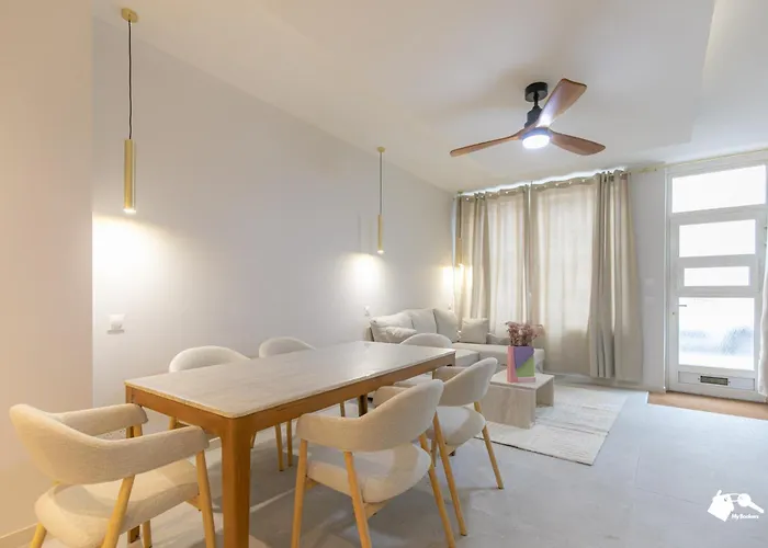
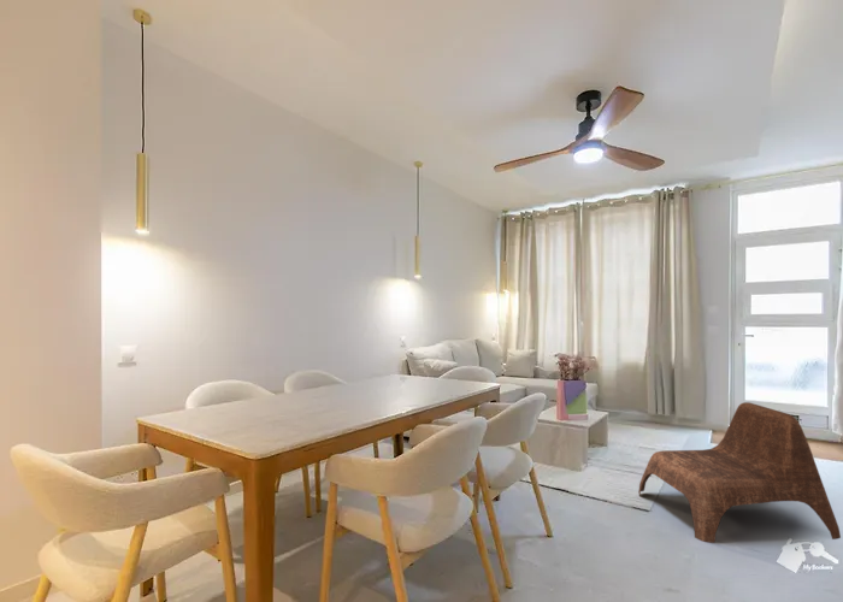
+ lounge chair (729, 460)
